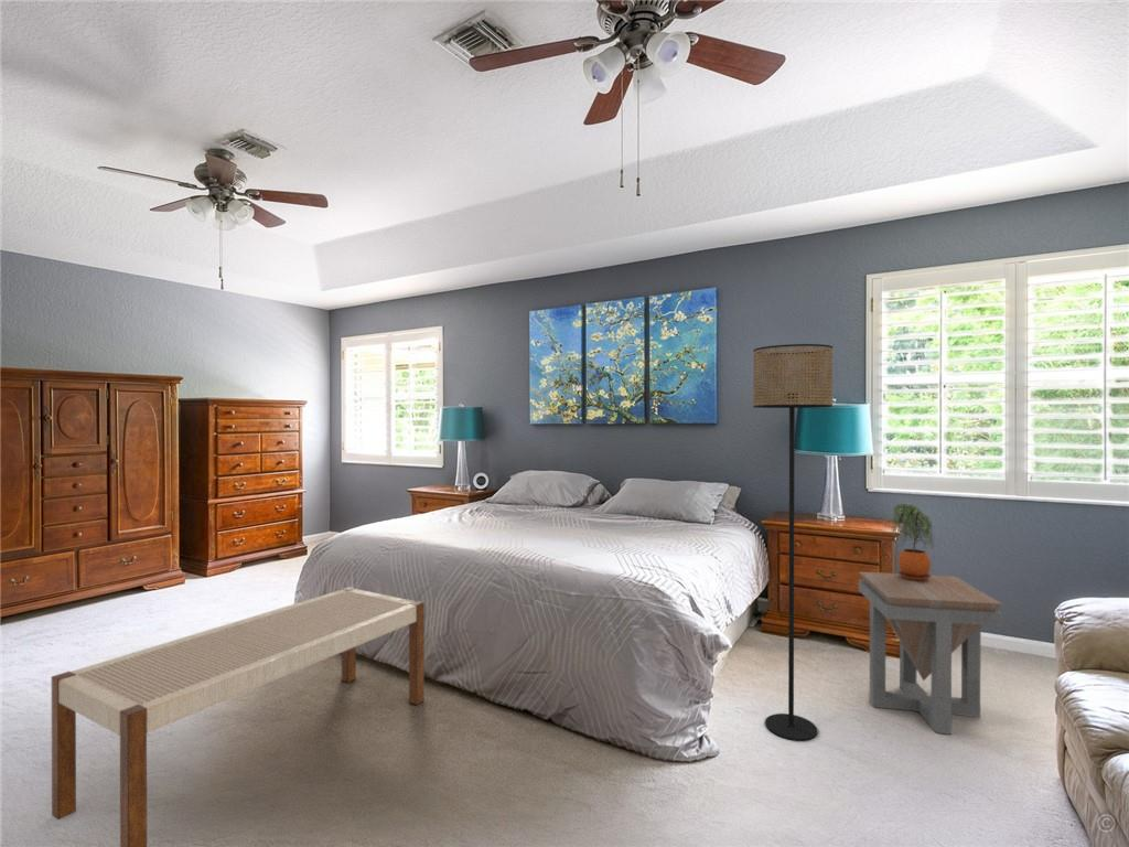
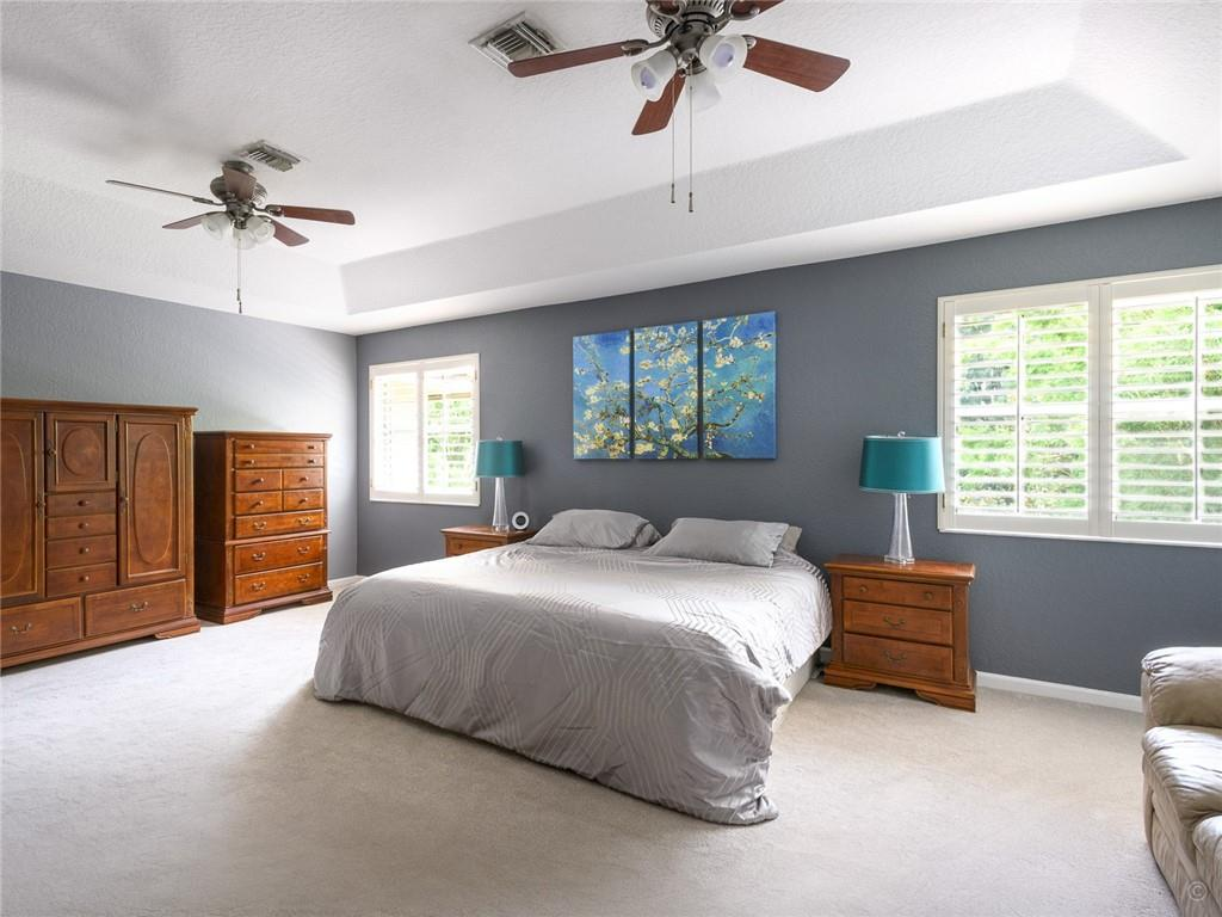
- side table (923, 647)
- bench (266, 683)
- potted plant (912, 540)
- floor lamp (791, 538)
